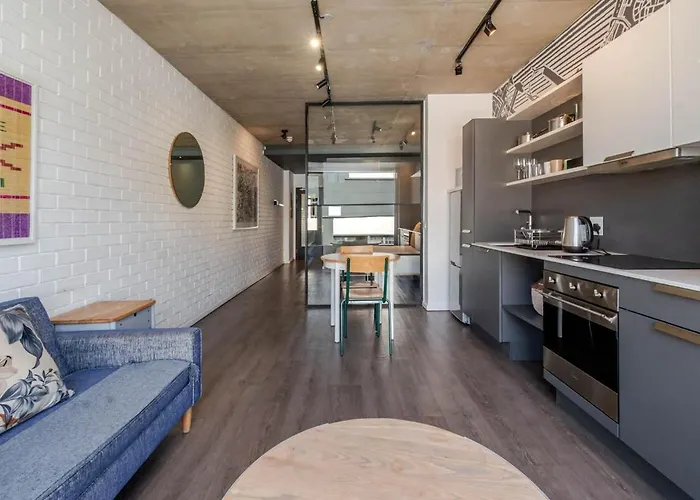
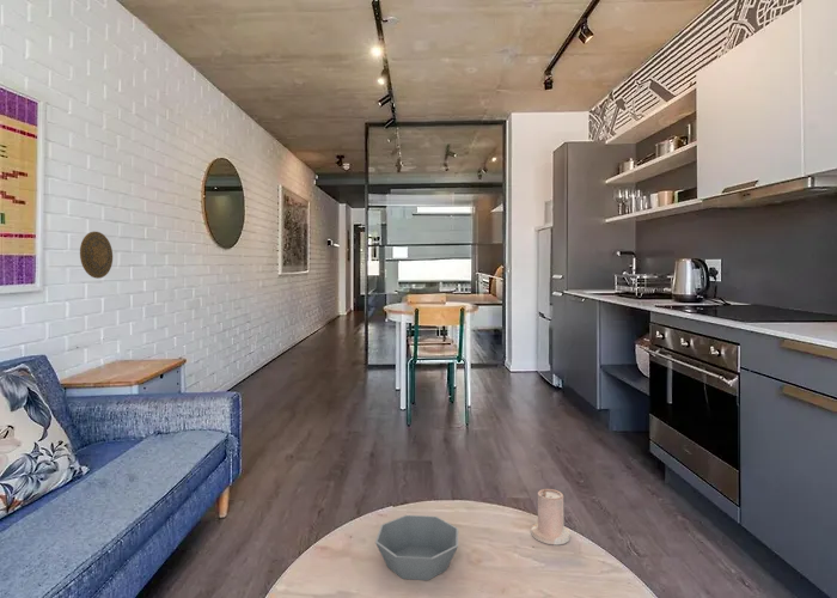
+ decorative plate (98, 255)
+ candle (550, 511)
+ bowl (417, 548)
